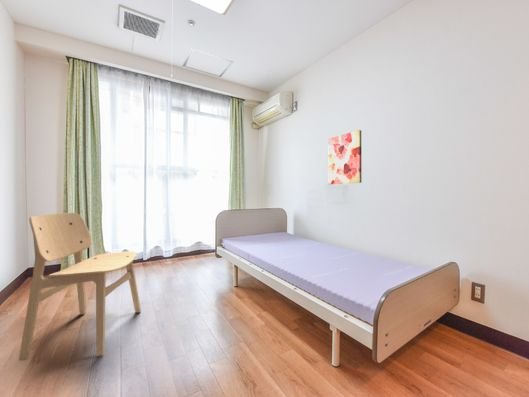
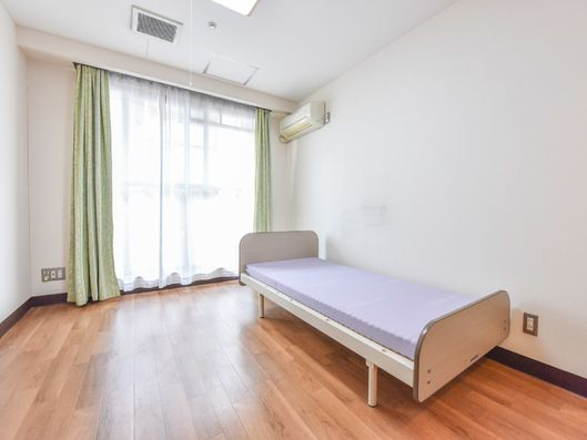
- wall art (343, 159)
- chair (89, 272)
